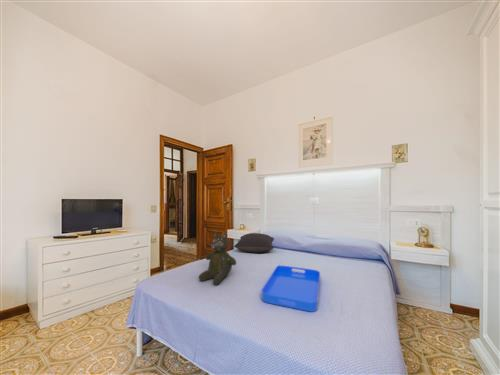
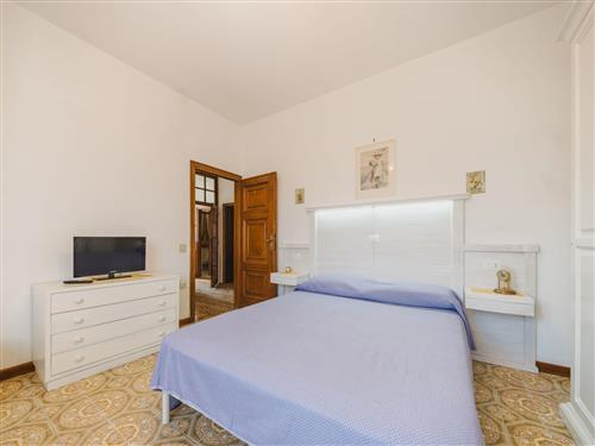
- serving tray (293, 284)
- teddy bear (216, 256)
- pillow (255, 242)
